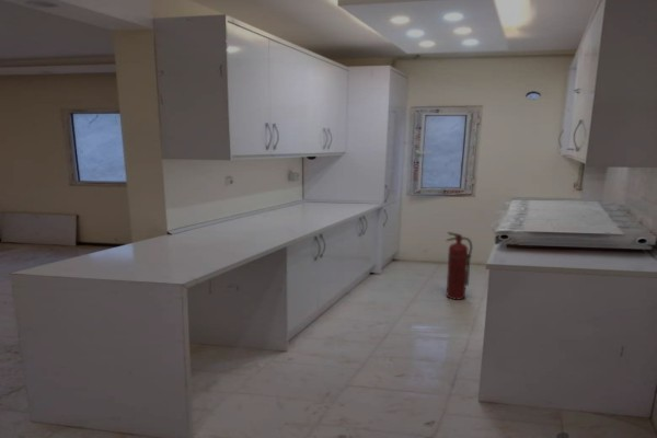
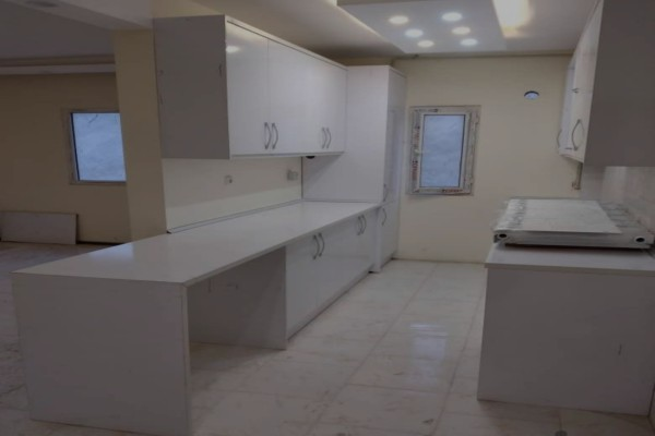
- fire extinguisher (458, 265)
